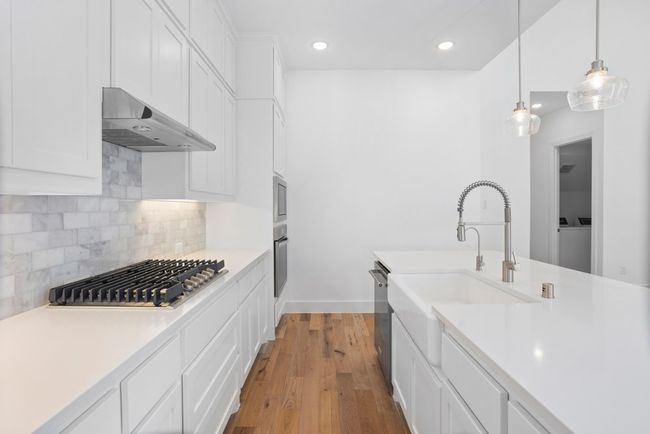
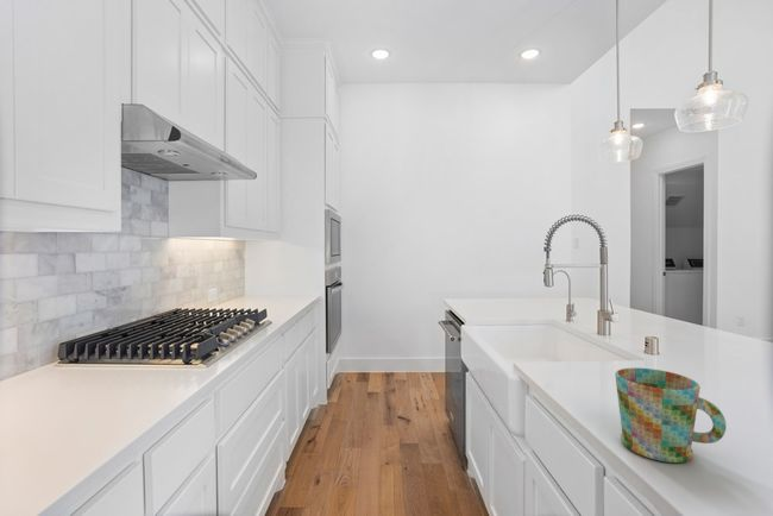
+ mug (666, 415)
